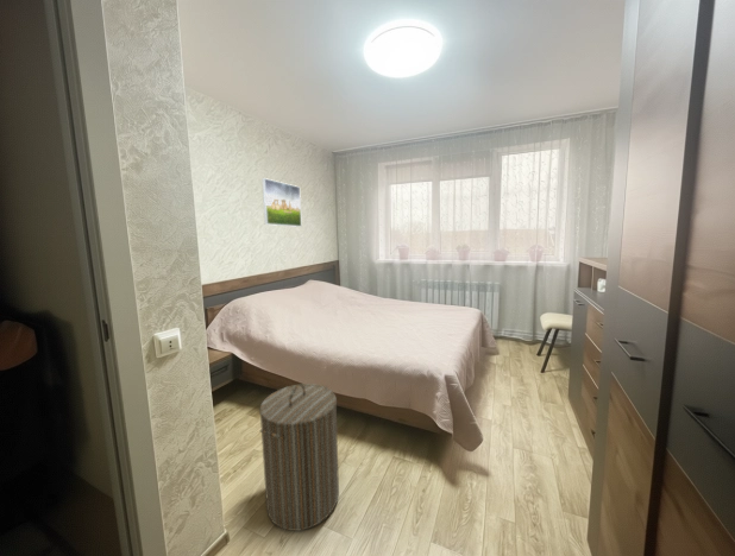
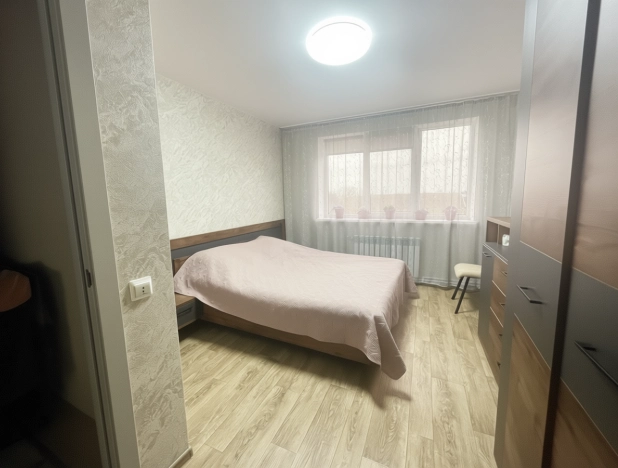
- laundry hamper (301, 442)
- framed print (283, 204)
